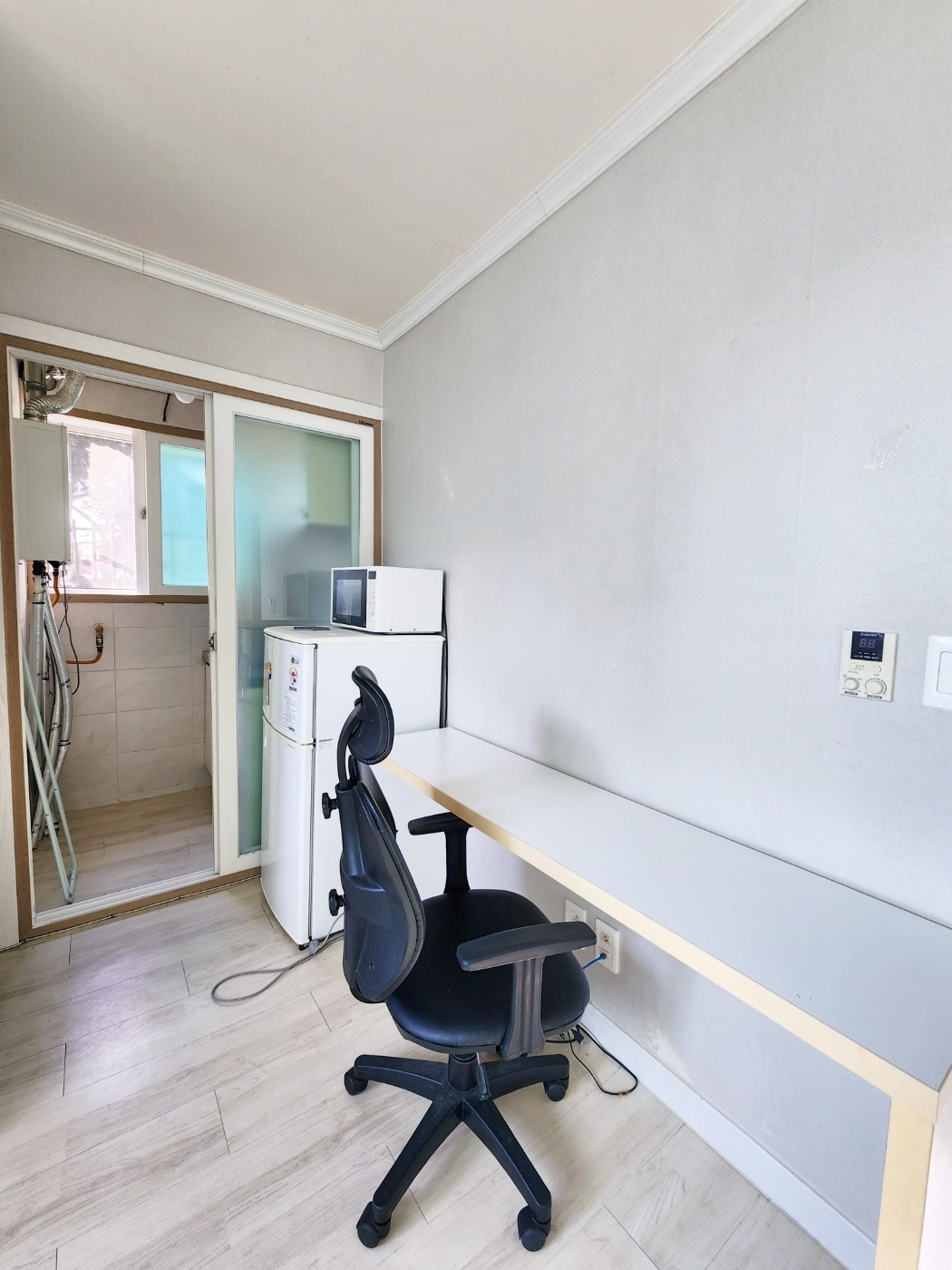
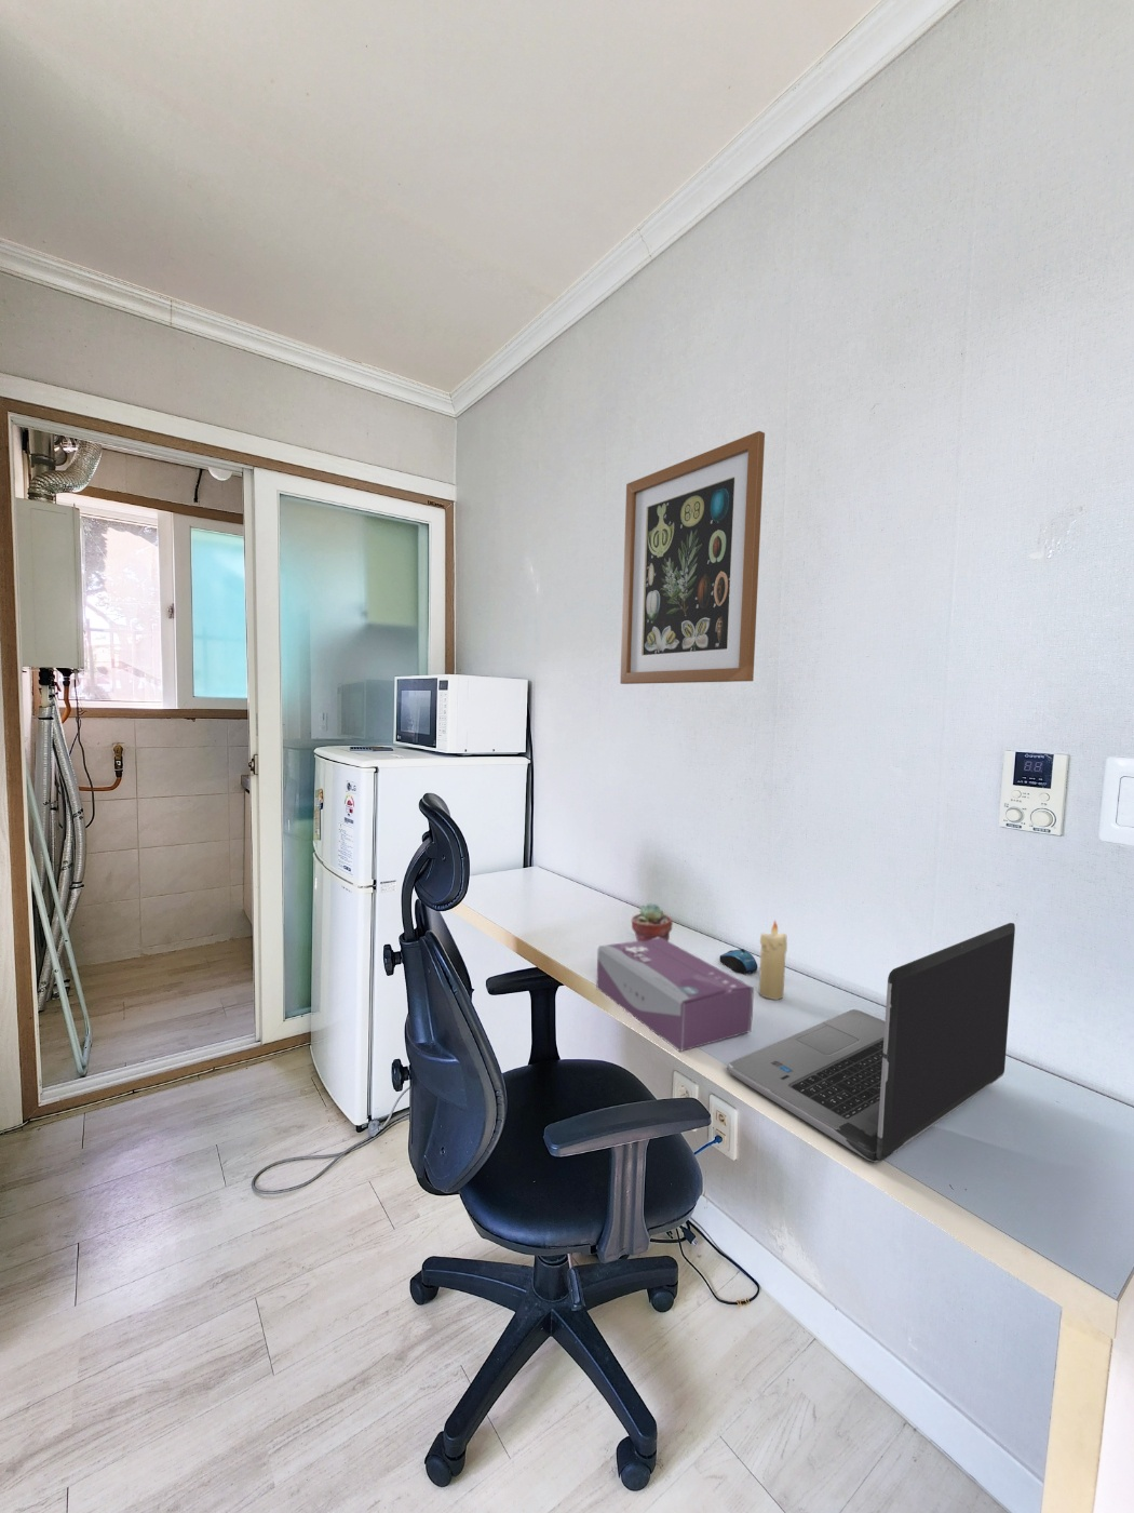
+ tissue box (669, 985)
+ wall art (684, 573)
+ laptop computer (865, 1013)
+ computer mouse (736, 957)
+ candle (772, 957)
+ potted succulent (652, 928)
